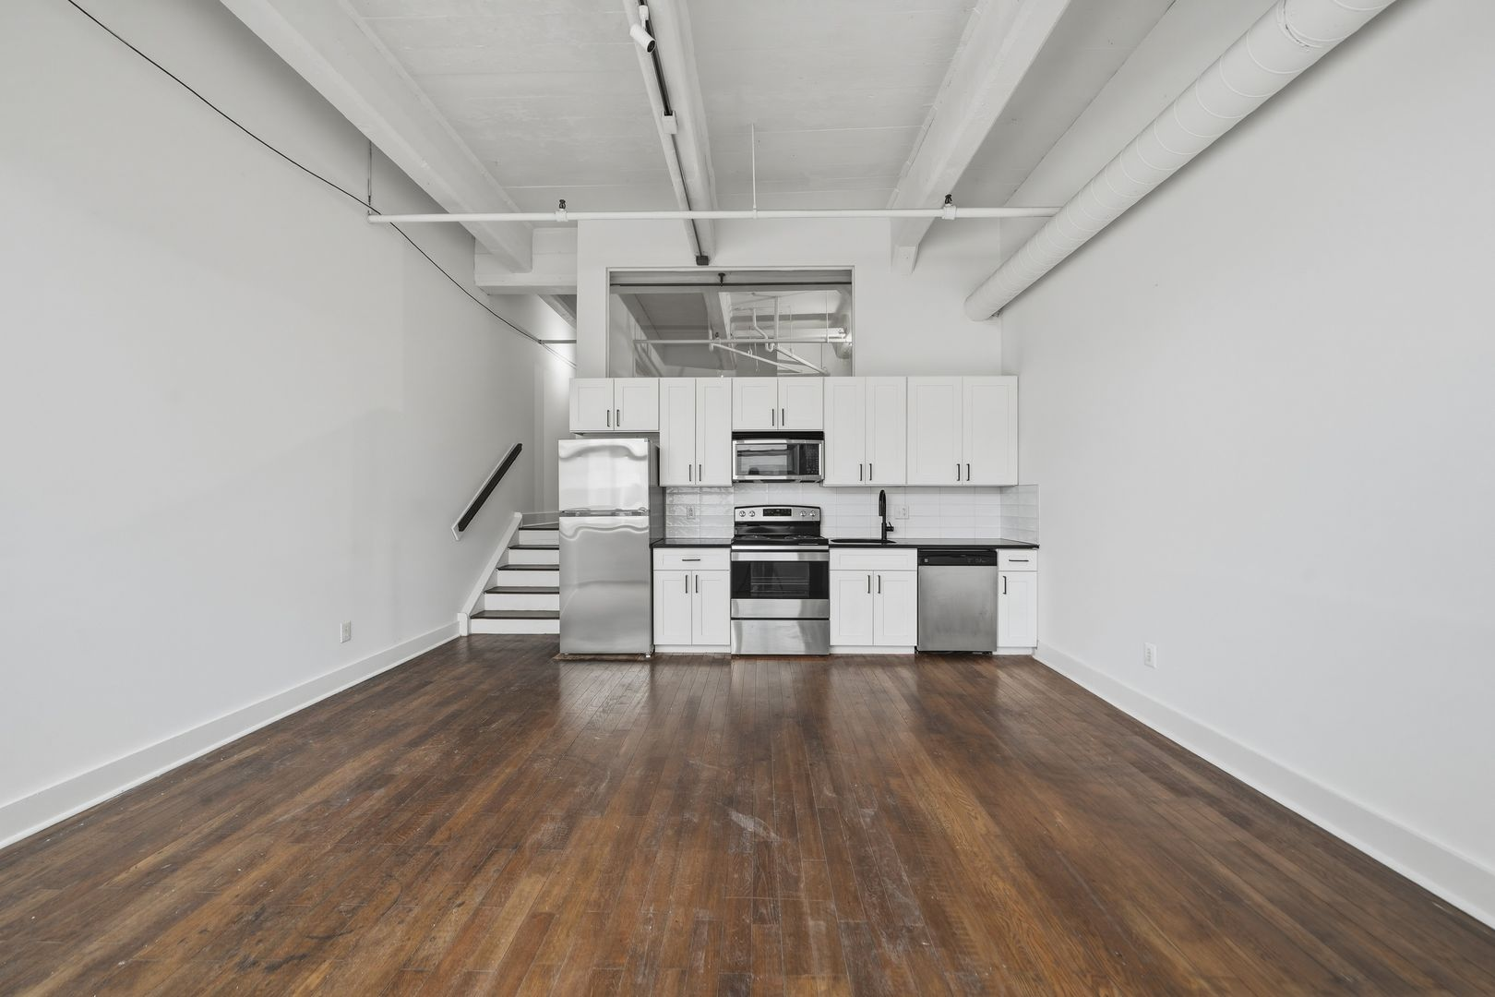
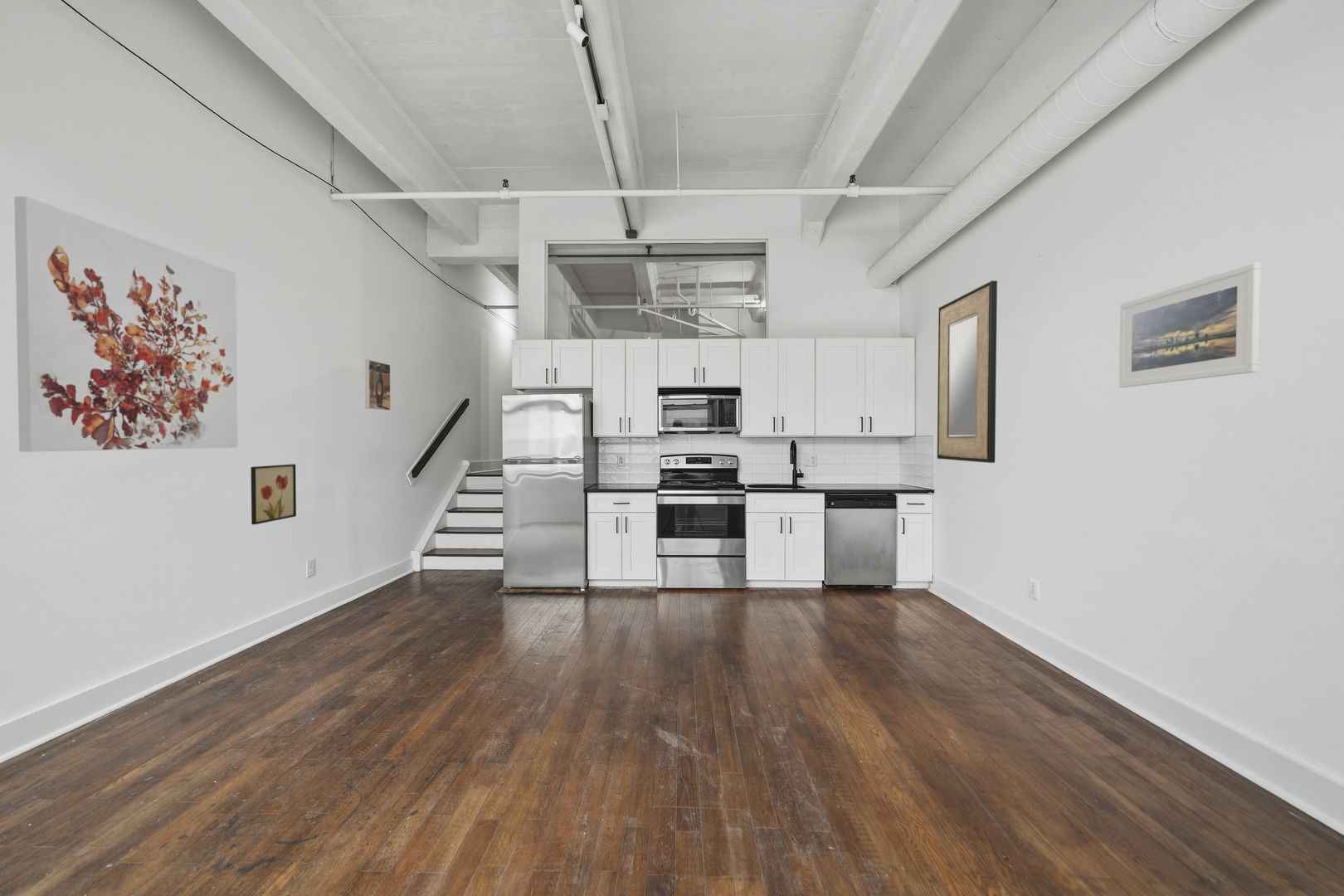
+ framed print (378, 386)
+ wall art (147, 345)
+ wall art (273, 493)
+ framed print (1180, 333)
+ home mirror (964, 377)
